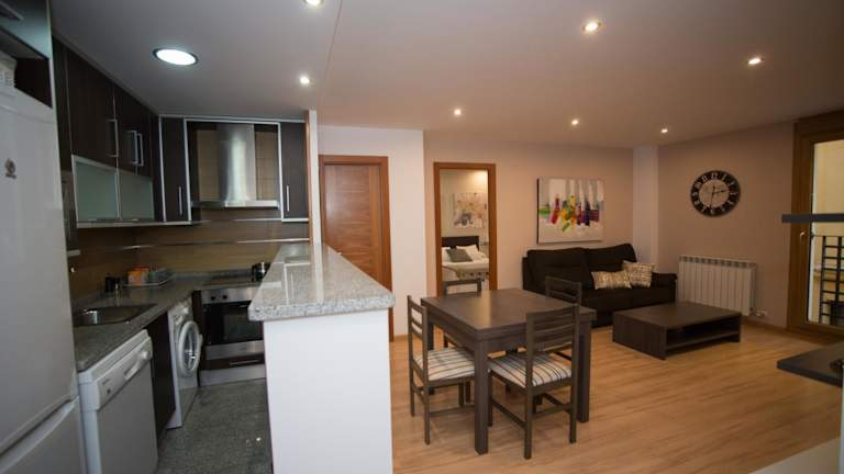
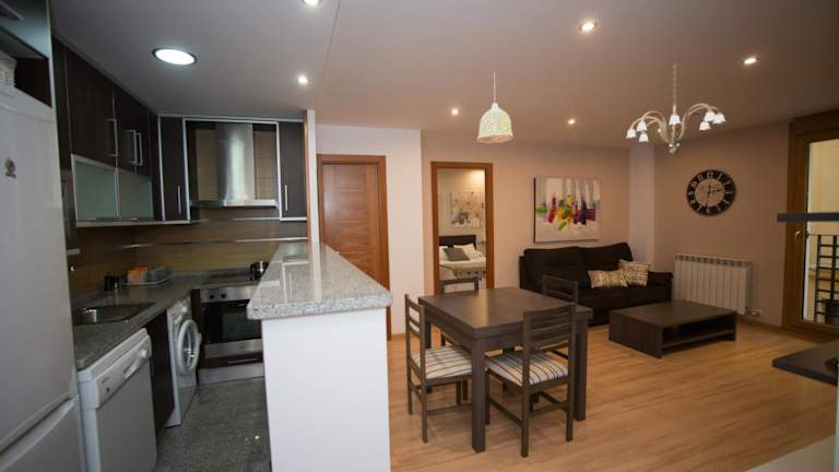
+ chandelier (673, 110)
+ pendant lamp (494, 105)
